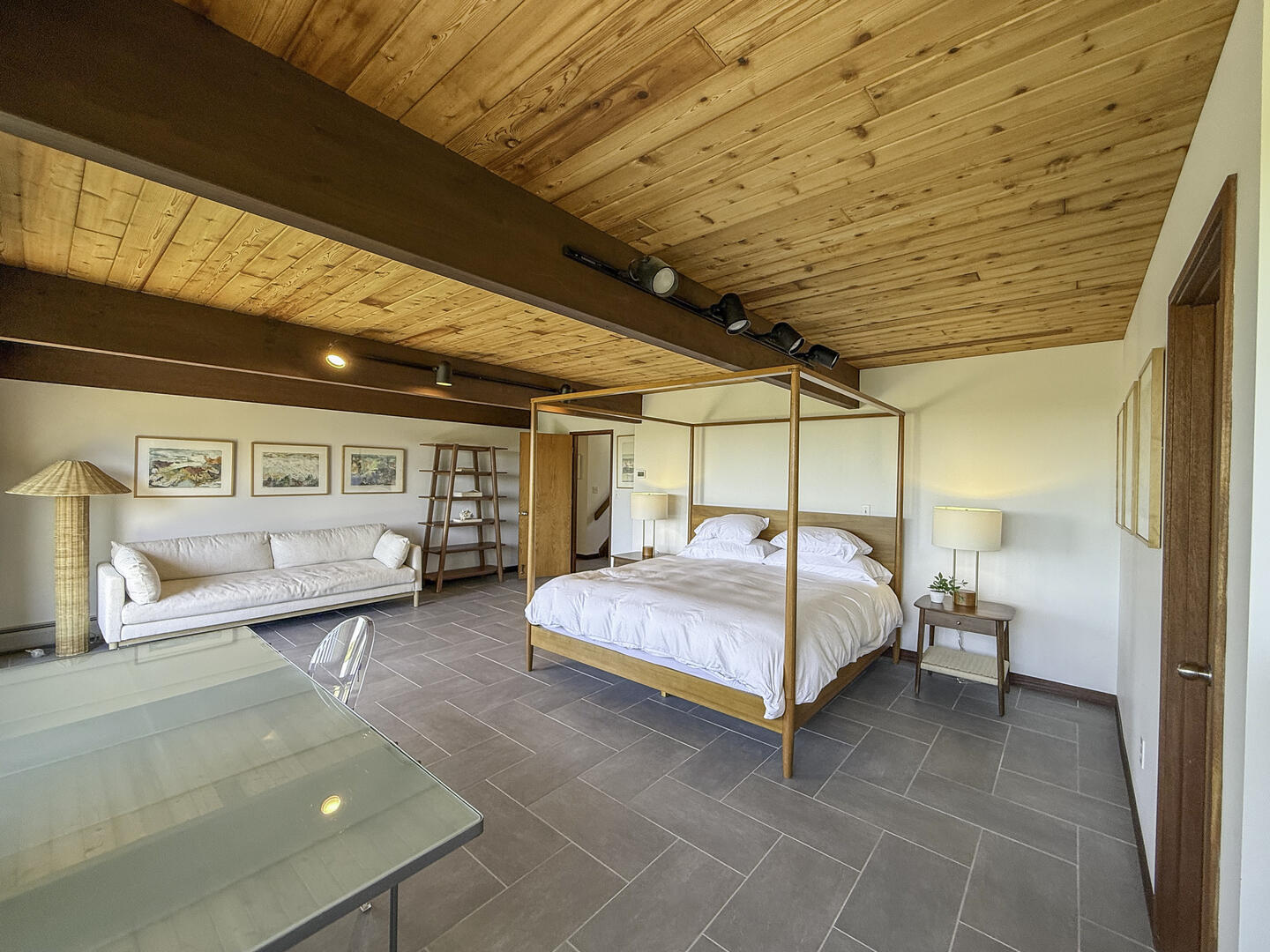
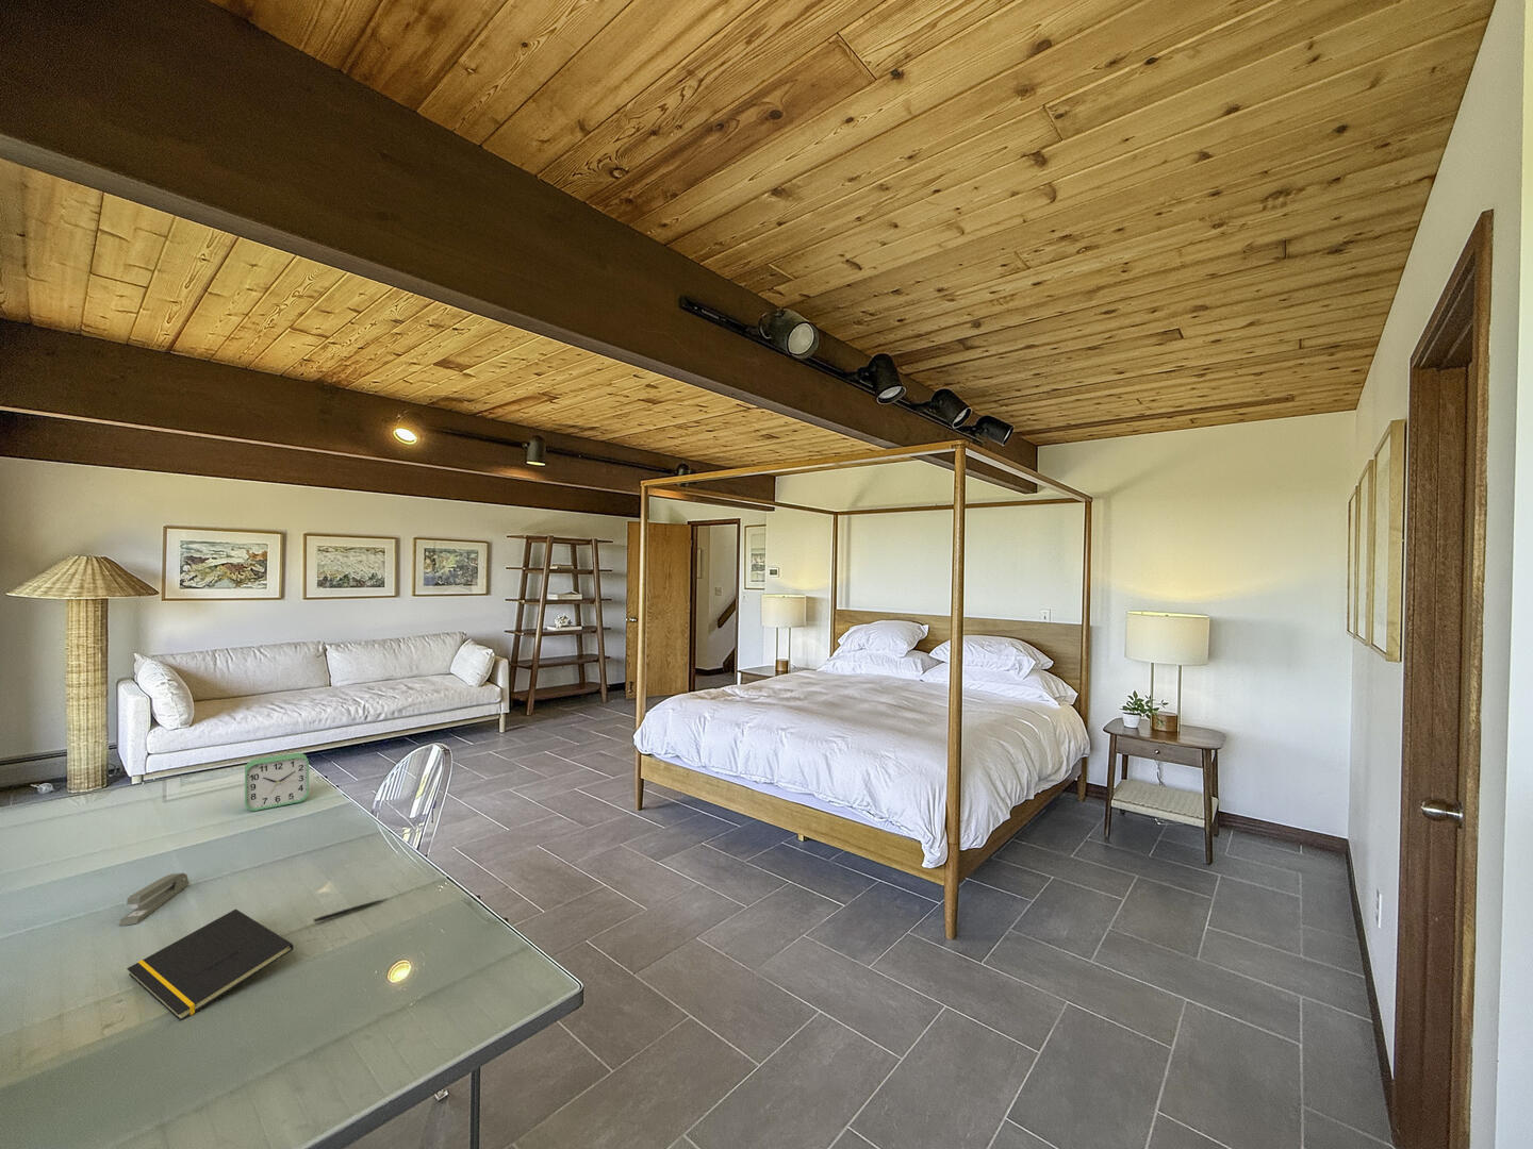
+ alarm clock (276, 780)
+ pen (352, 909)
+ notepad (211, 958)
+ stapler (156, 893)
